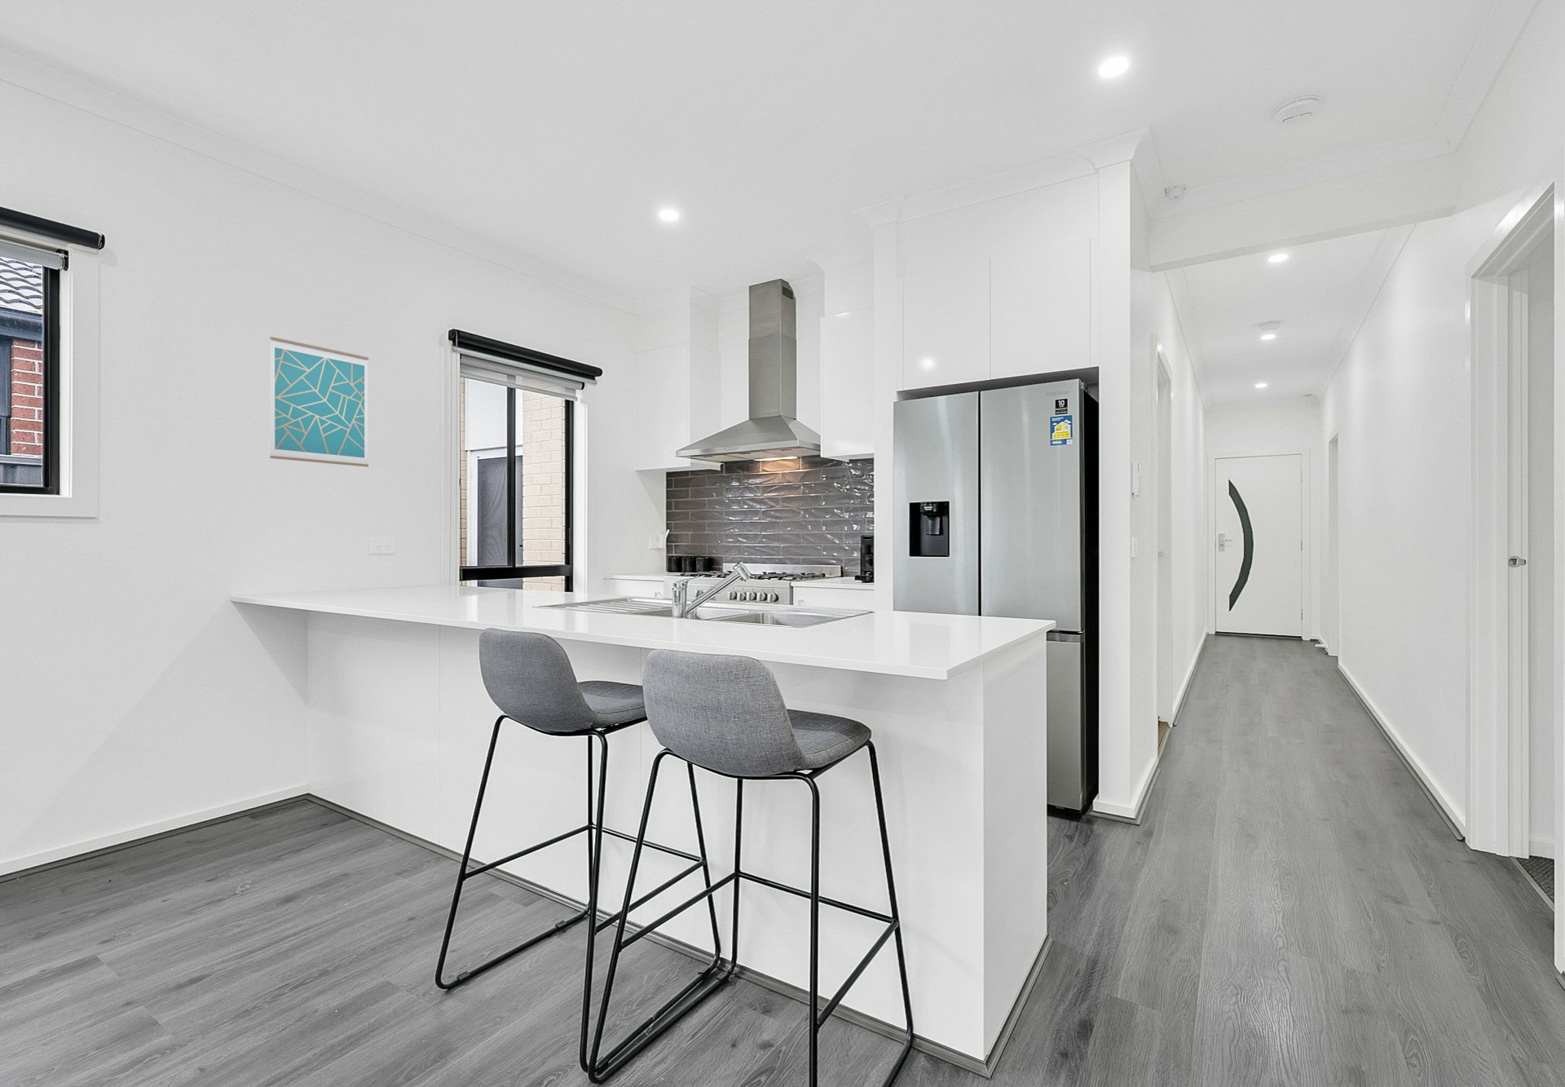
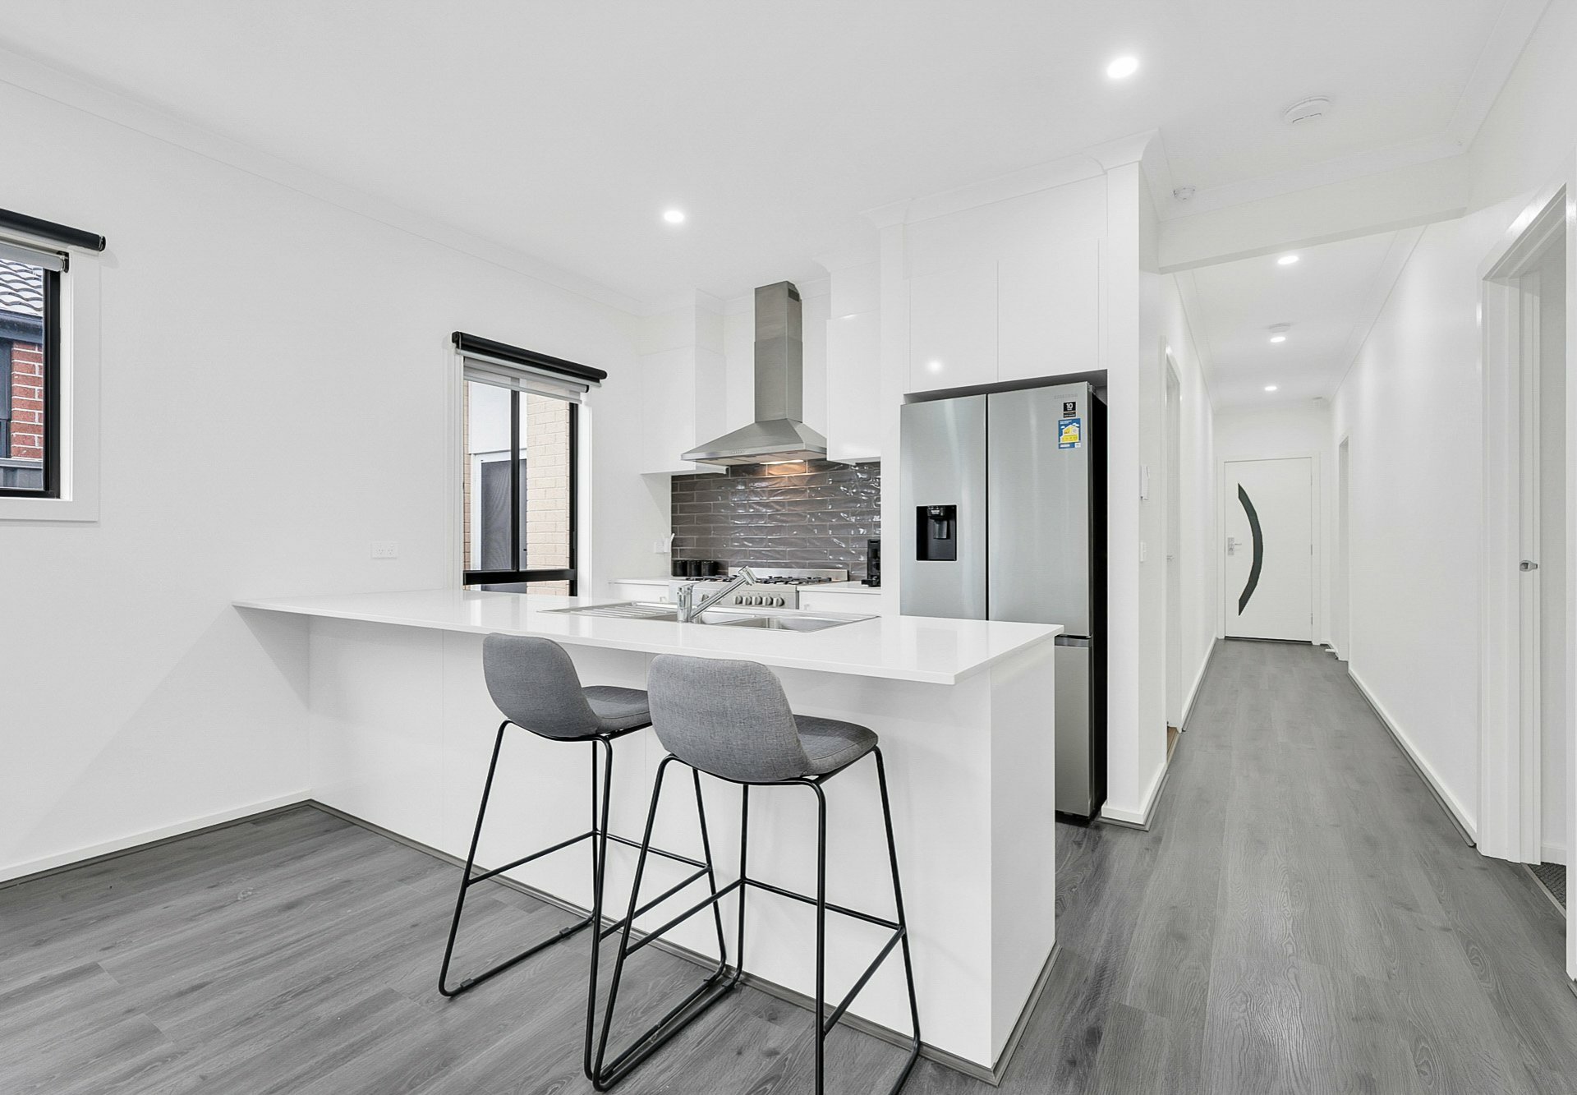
- wall art (321, 404)
